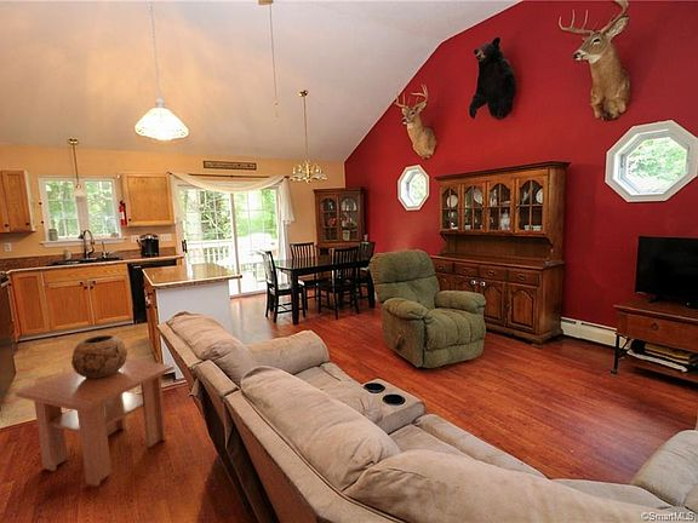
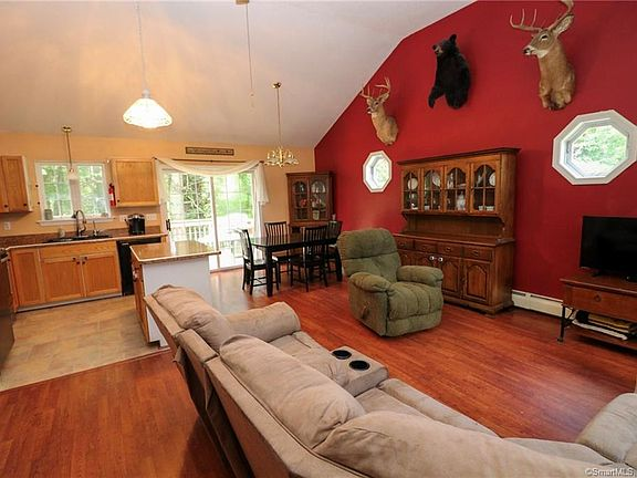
- decorative bowl (99, 356)
- coffee table (103, 415)
